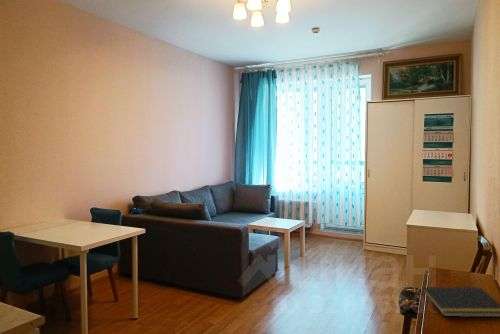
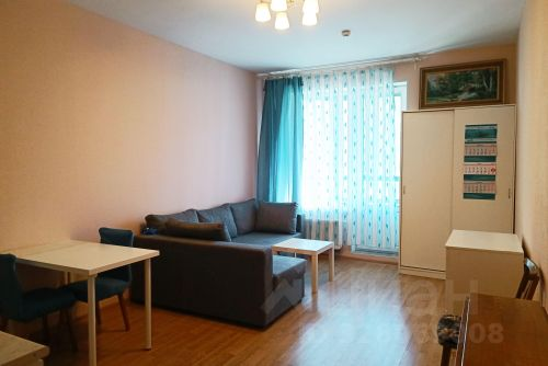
- notepad (463, 301)
